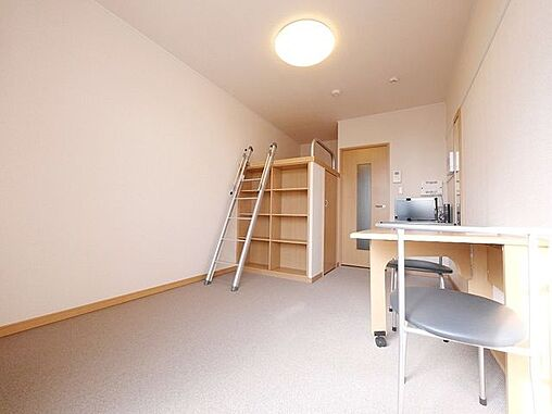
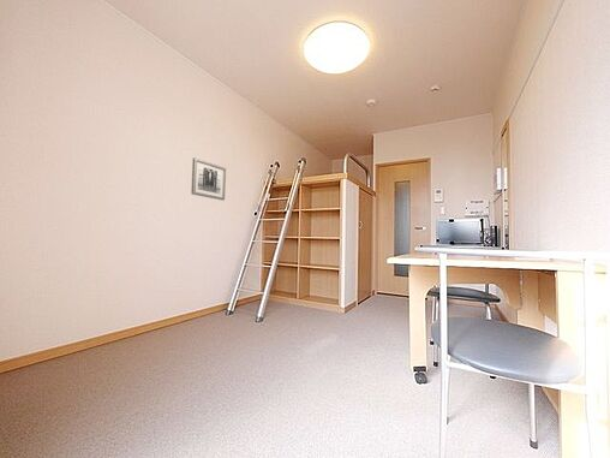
+ wall art (209, 180)
